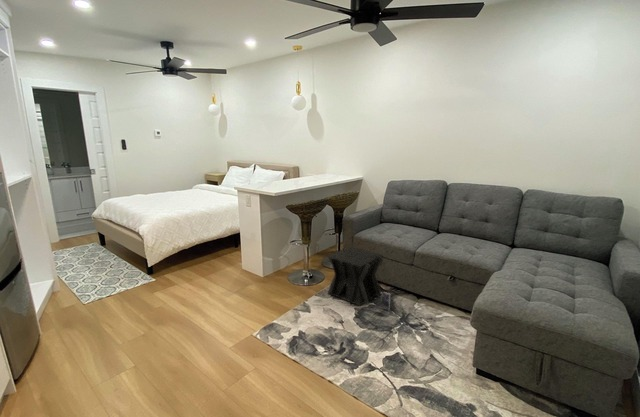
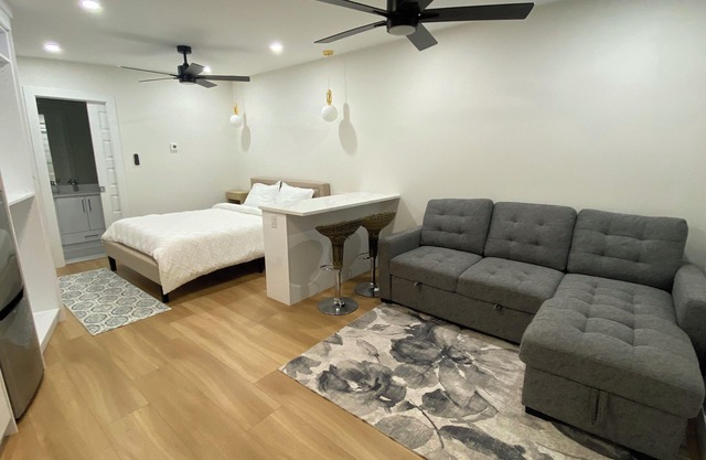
- side table (363, 276)
